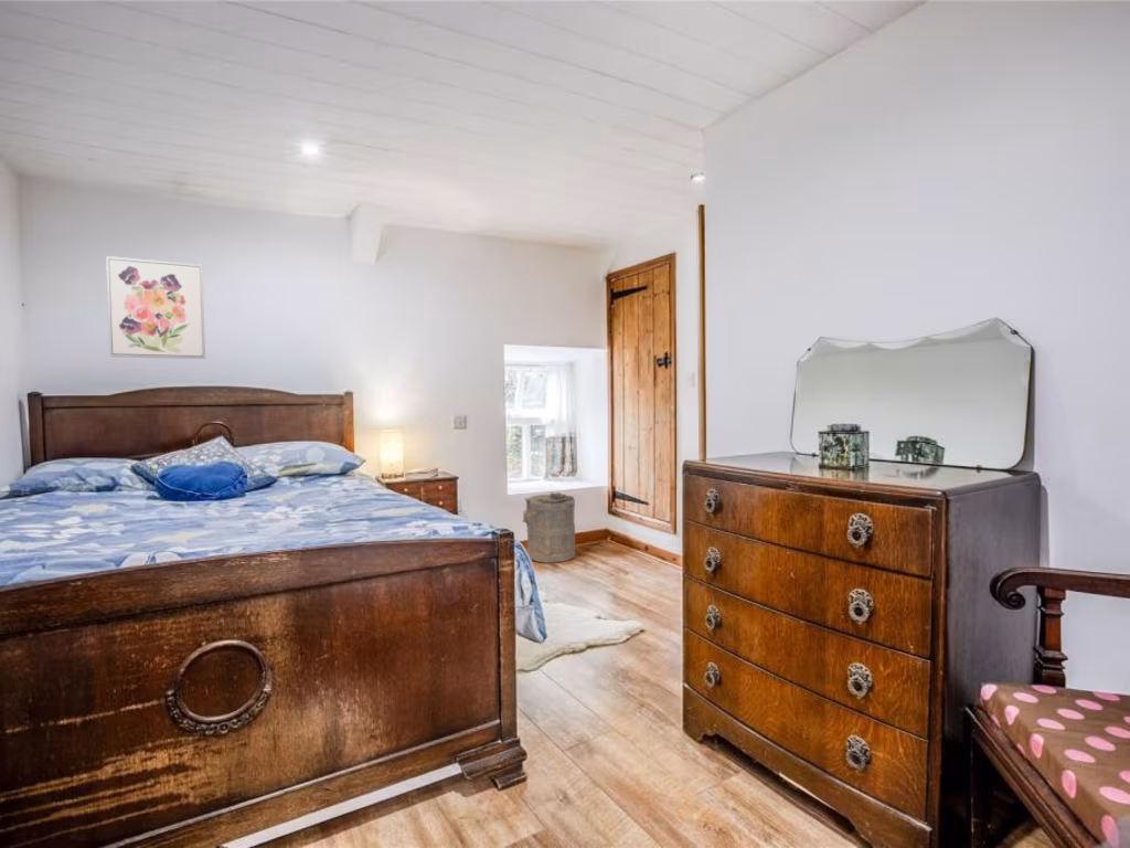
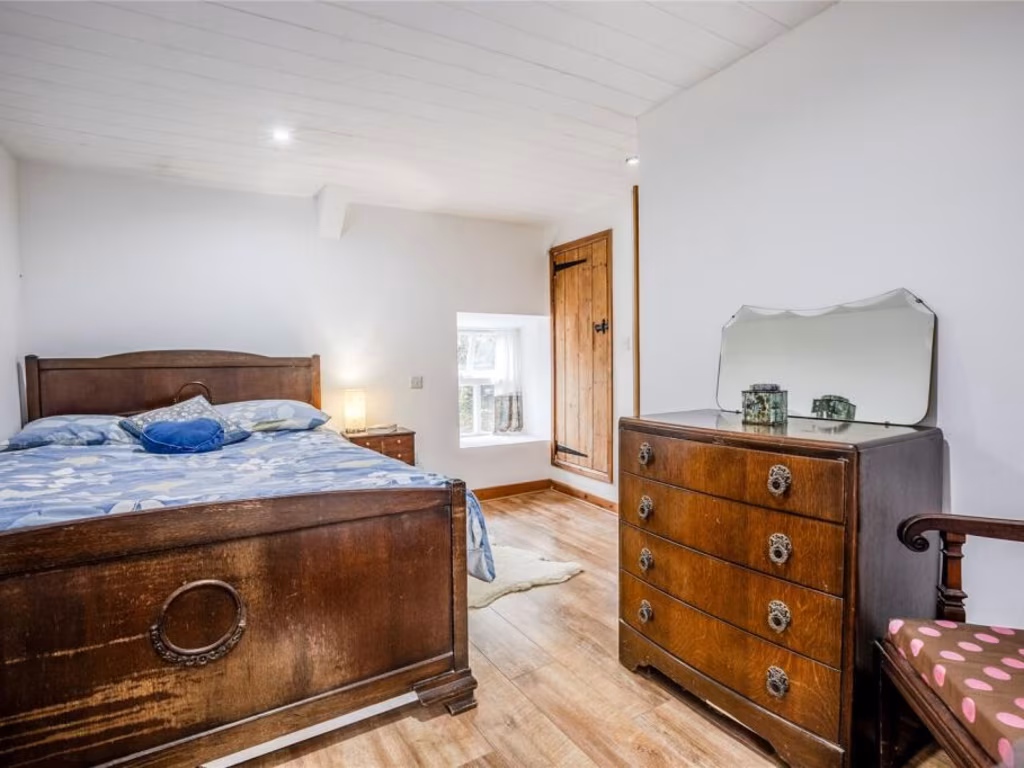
- laundry hamper (547, 524)
- wall art (157, 309)
